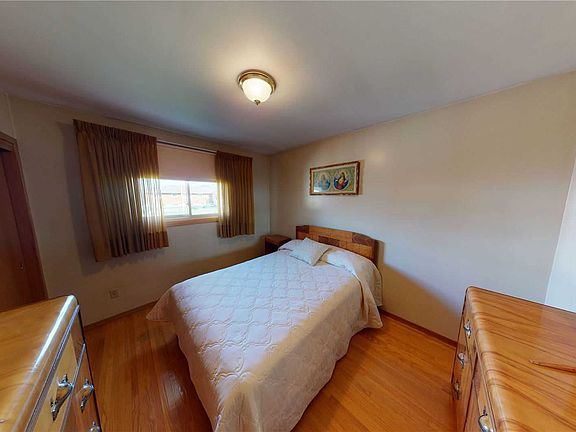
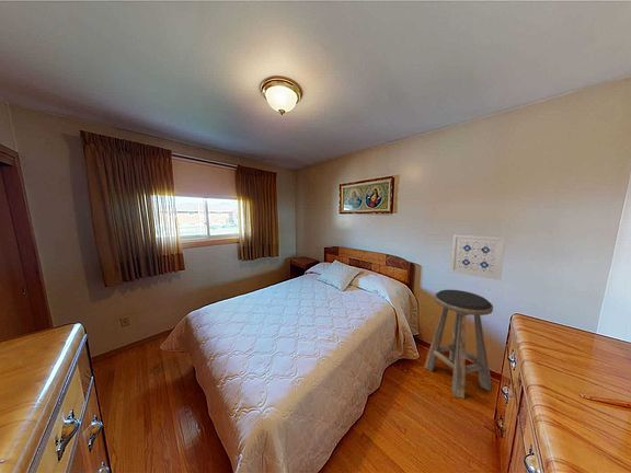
+ wall art (475, 255)
+ stool (458, 337)
